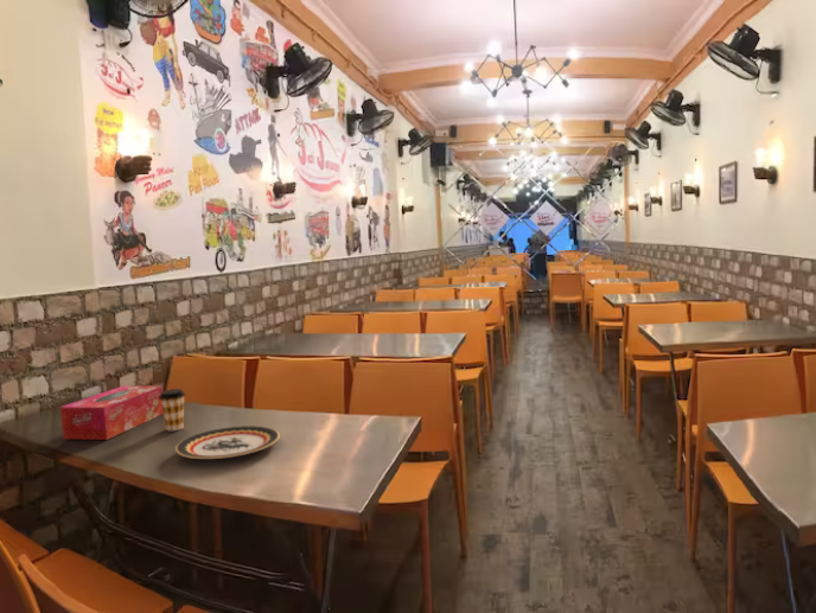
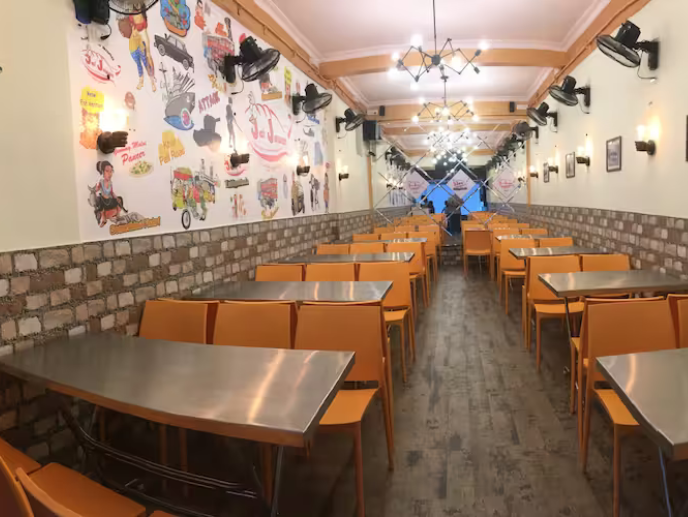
- tissue box (115, 410)
- coffee cup (173, 409)
- plate (229, 443)
